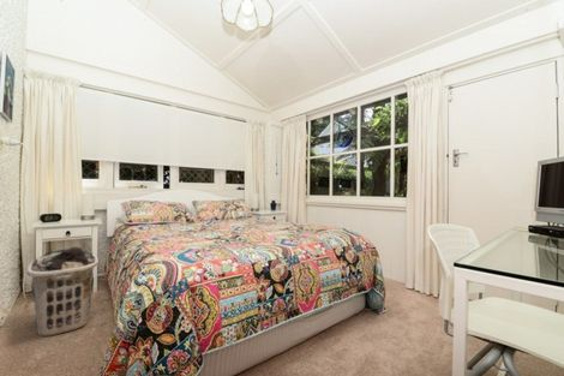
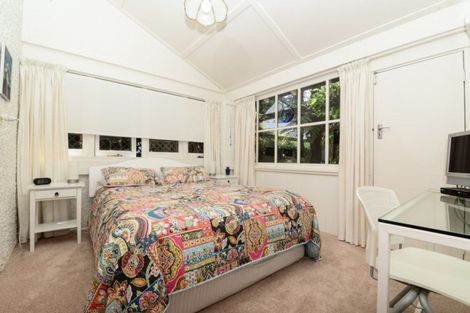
- clothes hamper (64, 285)
